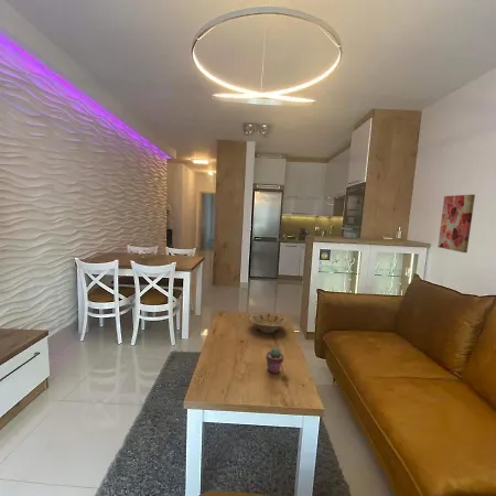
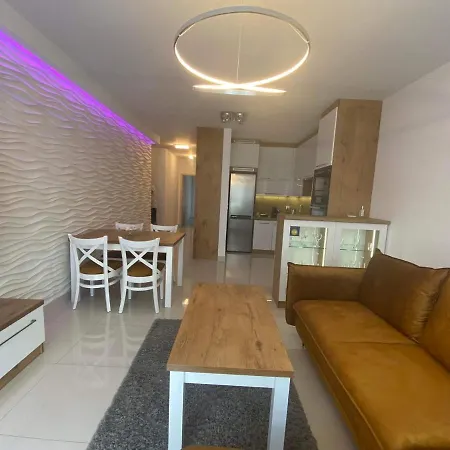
- bowl (267, 324)
- potted succulent (274, 359)
- wall art (454, 223)
